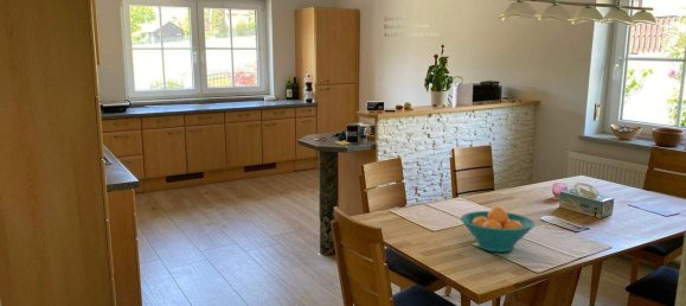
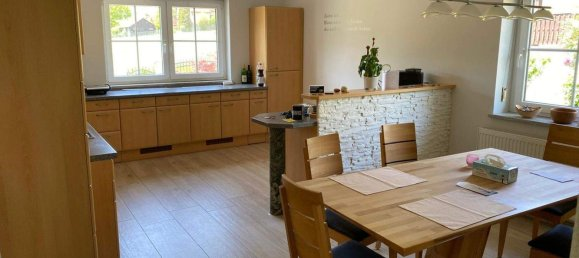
- fruit bowl (496, 227)
